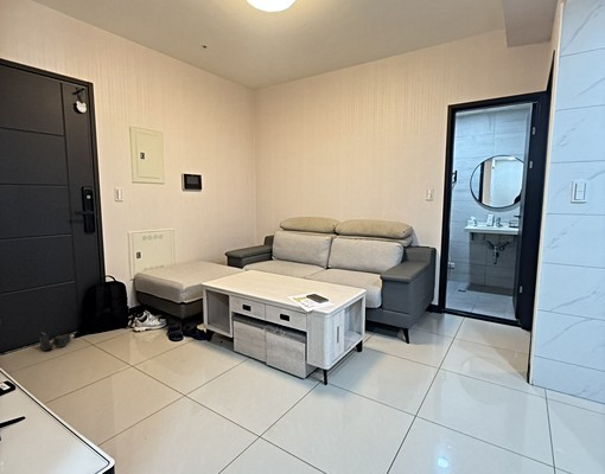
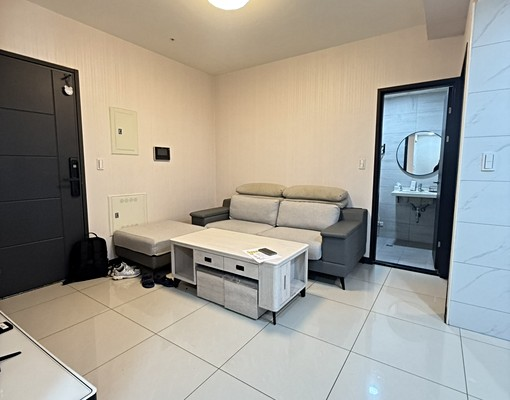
- boots (56, 338)
